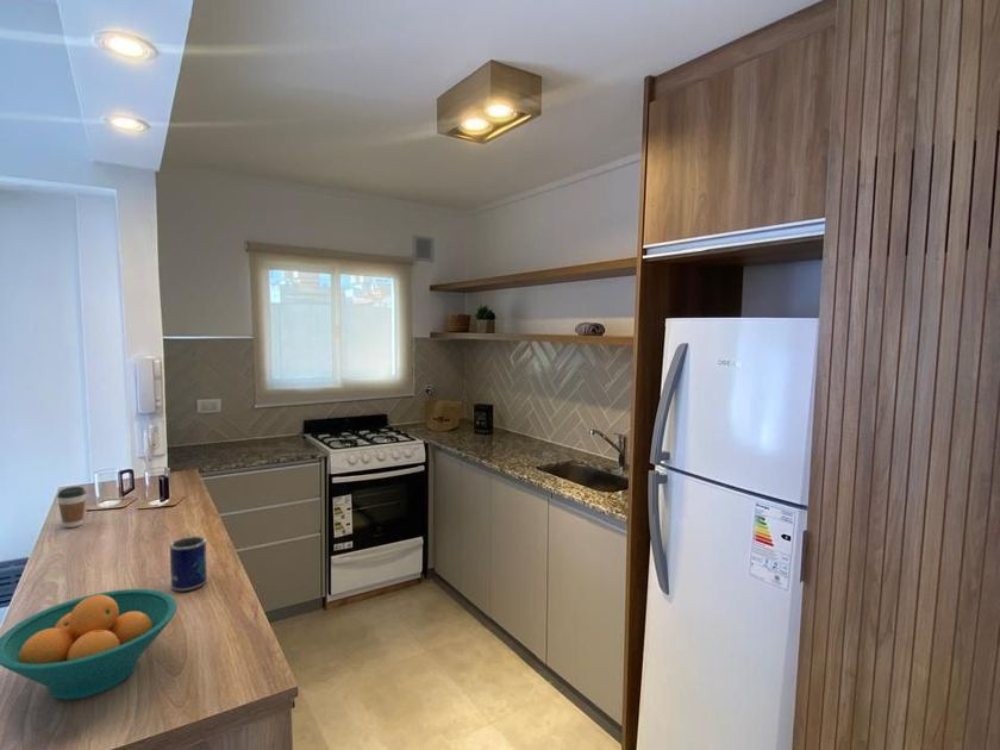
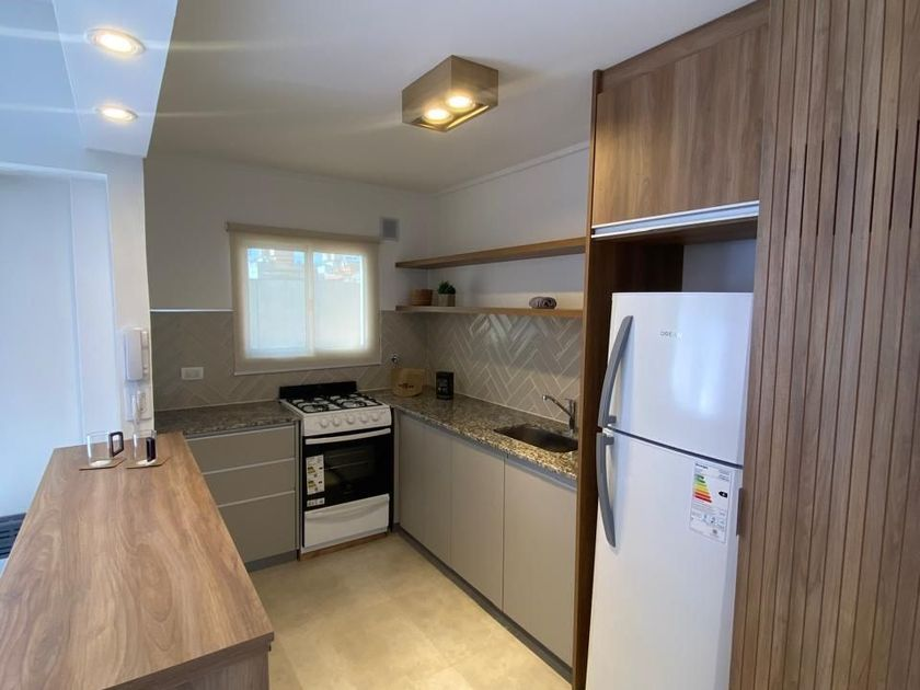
- fruit bowl (93, 637)
- mug (187, 560)
- coffee cup (71, 507)
